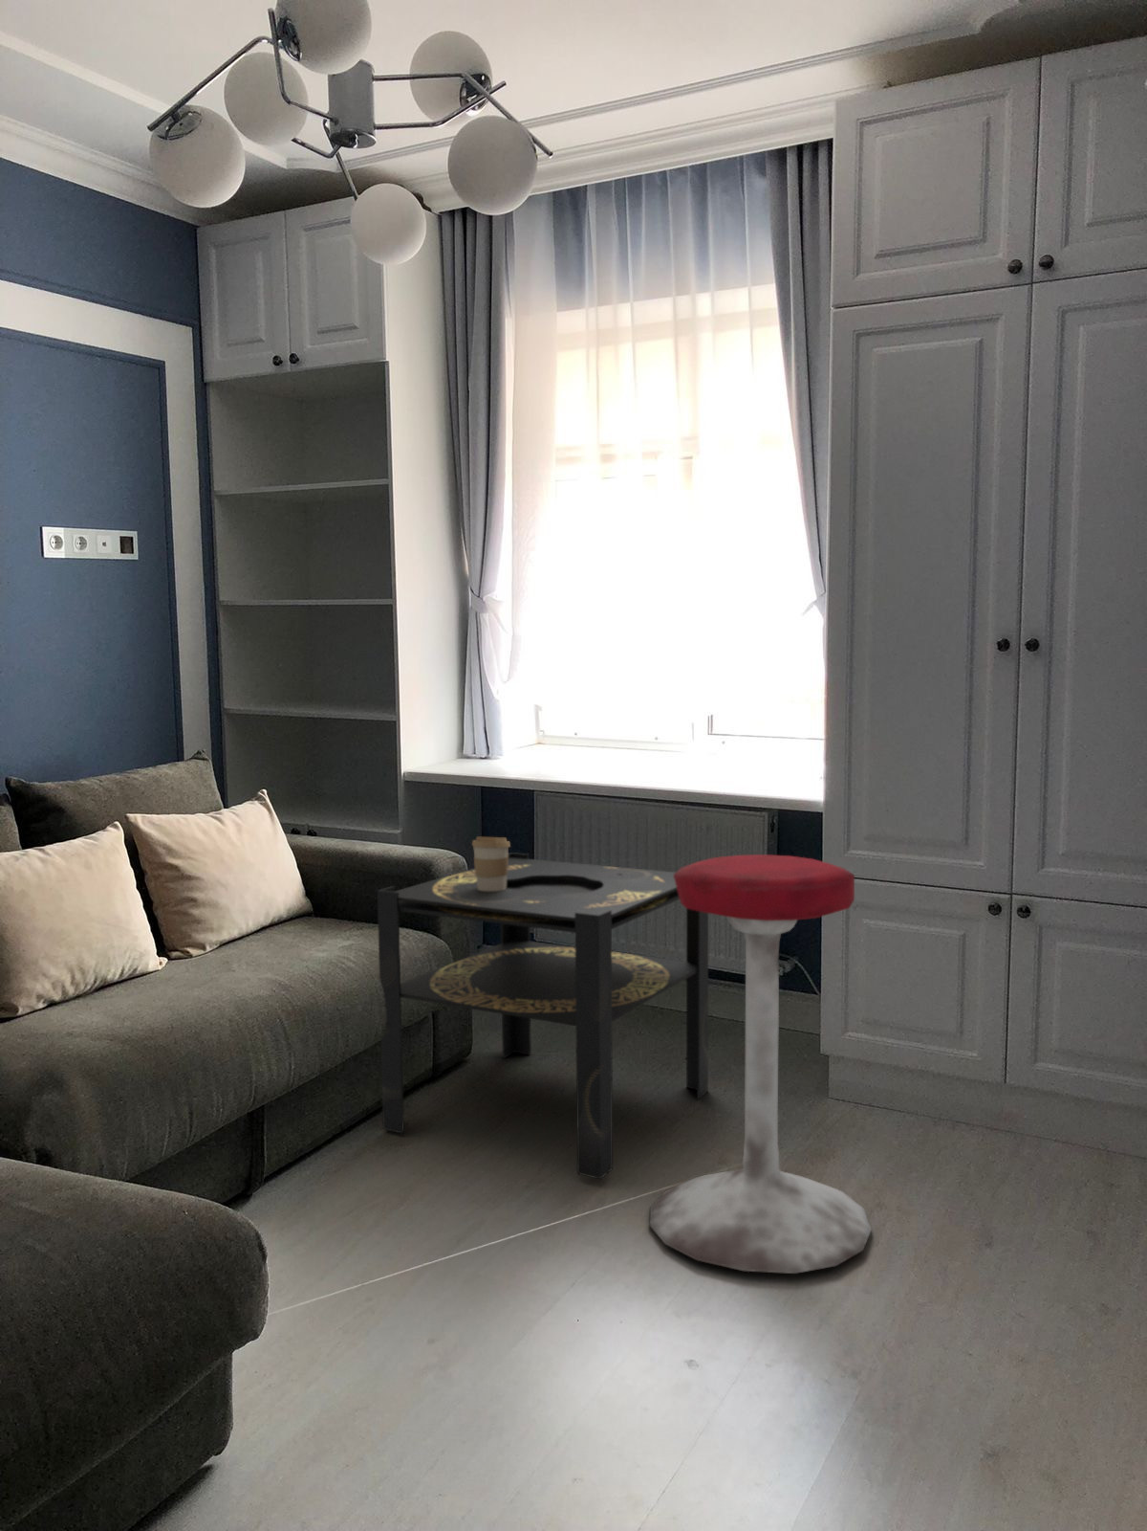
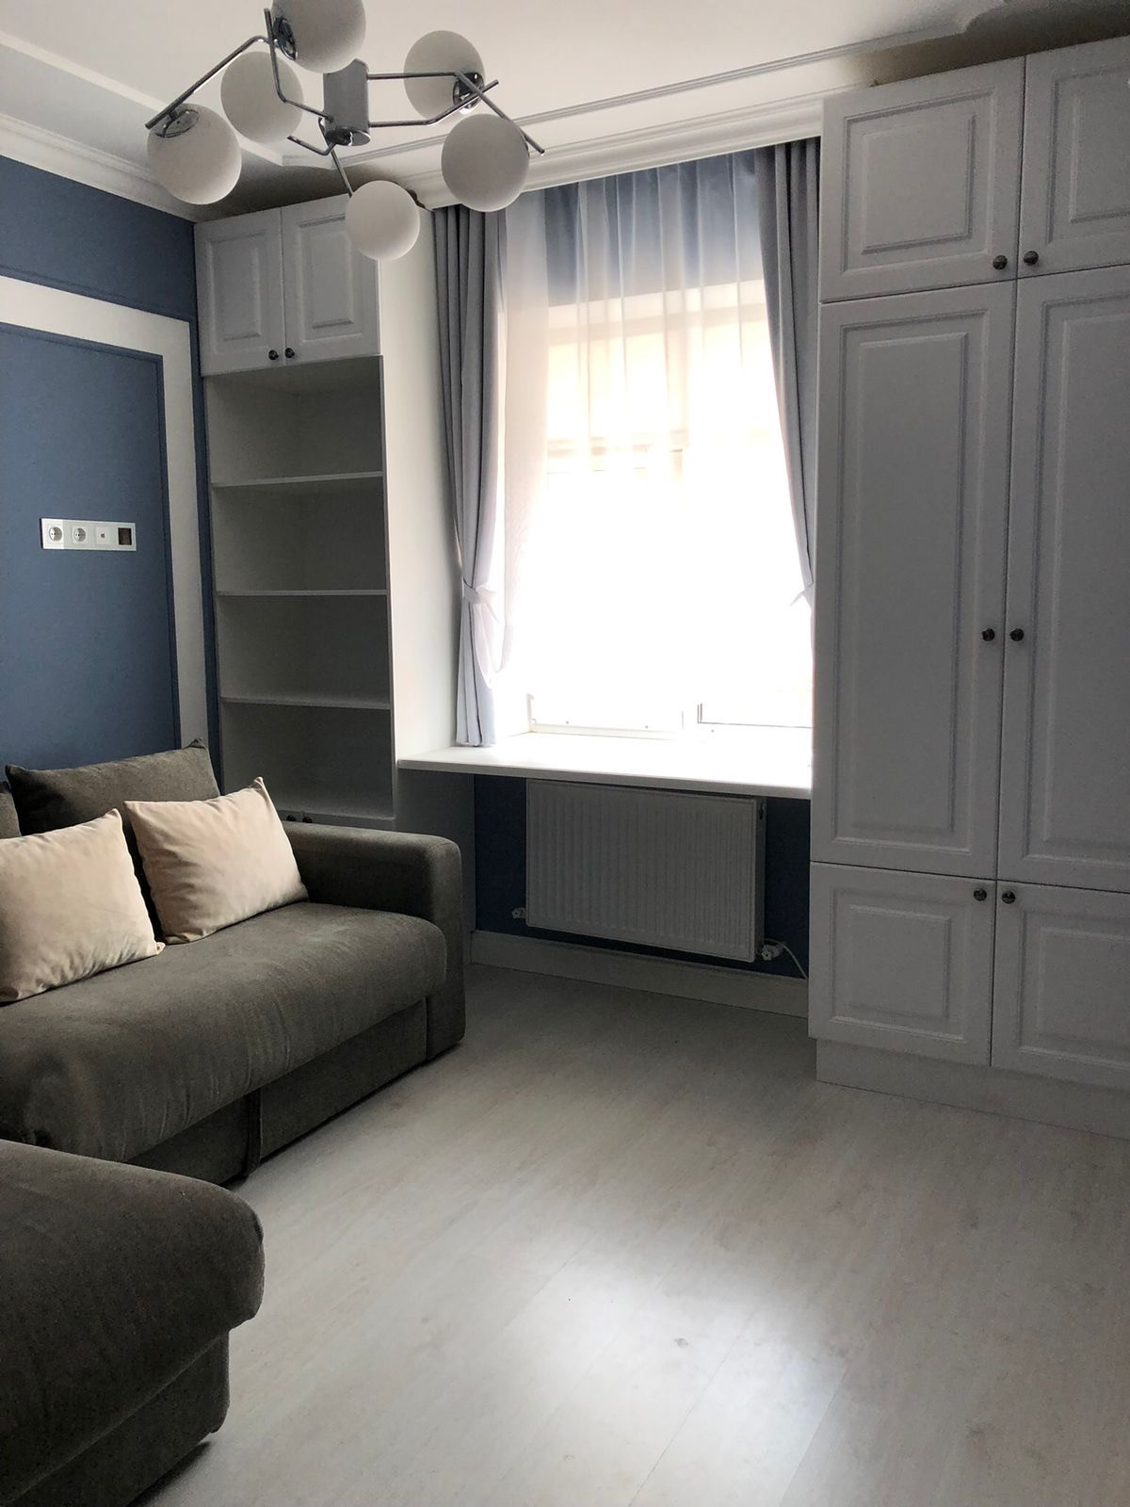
- side table (549, 996)
- coffee cup (492, 856)
- stool (759, 1046)
